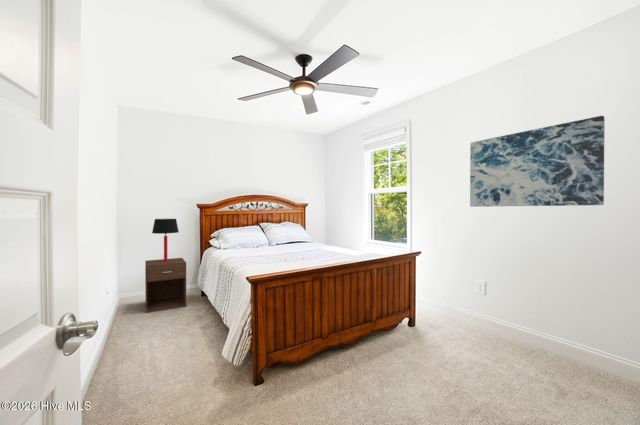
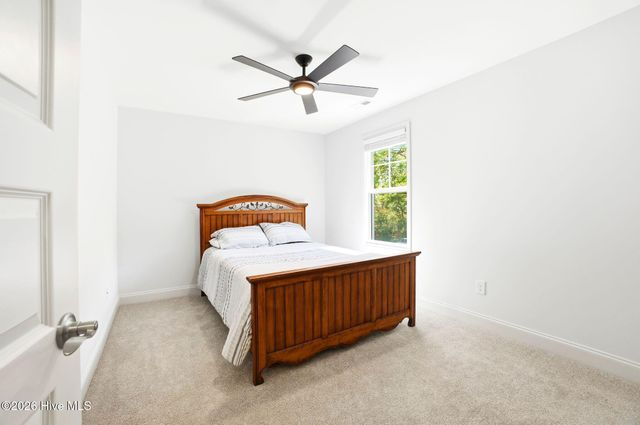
- nightstand (165, 283)
- table lamp (165, 240)
- wall art (526, 168)
